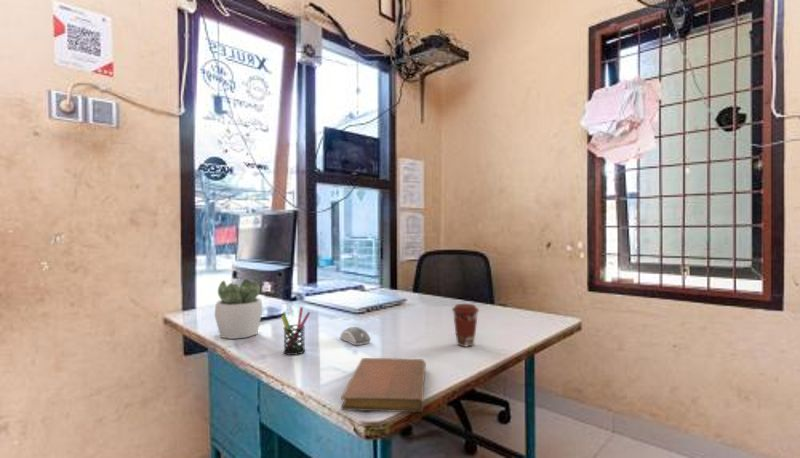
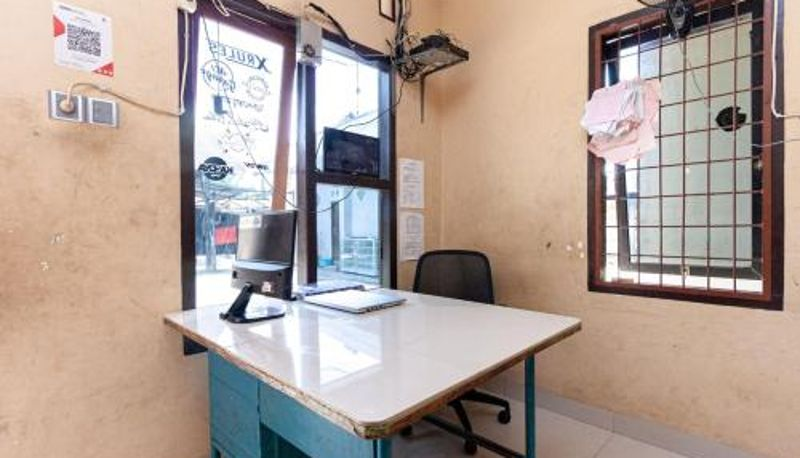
- computer mouse (354, 333)
- notebook (388, 381)
- succulent plant (239, 307)
- pen holder (293, 330)
- coffee cup (465, 324)
